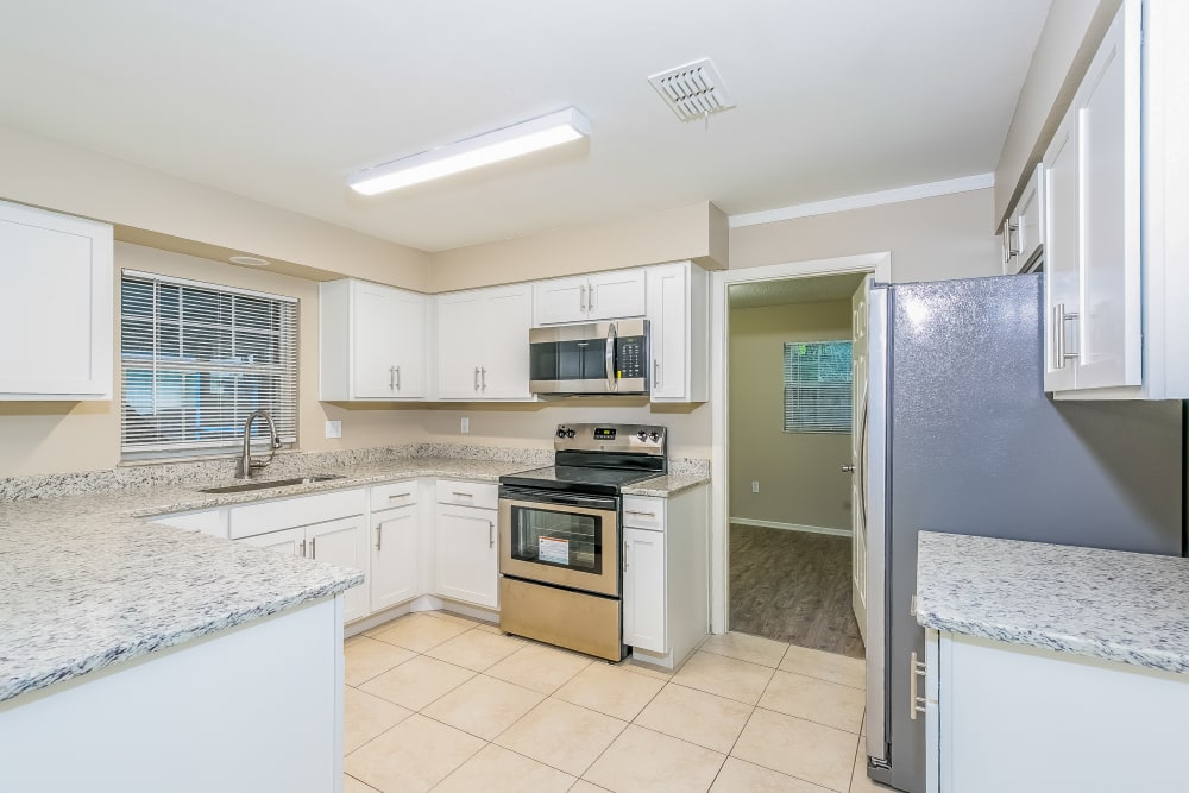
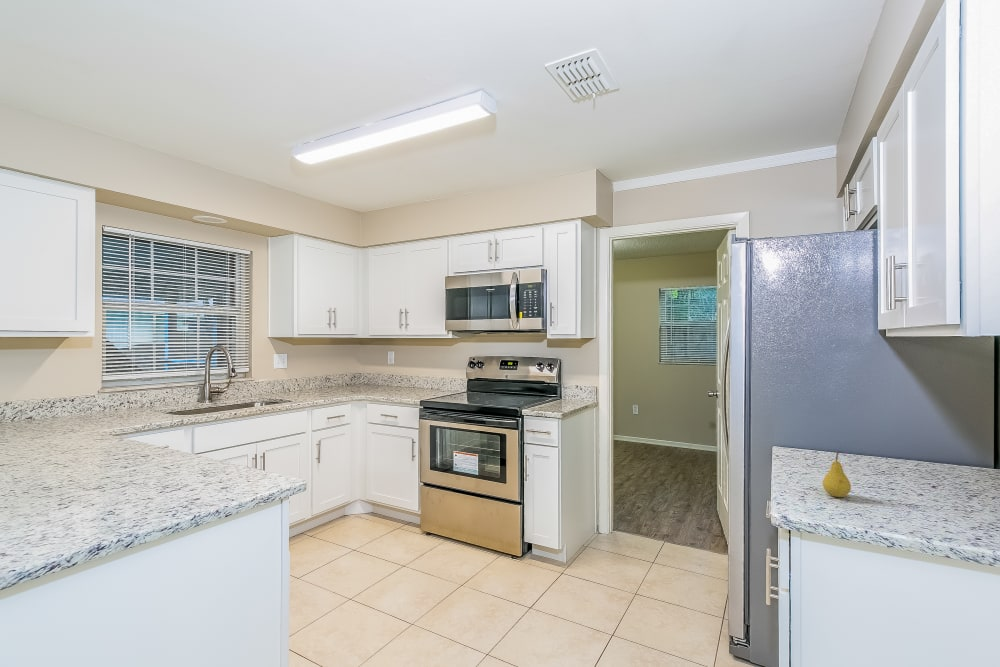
+ fruit (836, 474)
